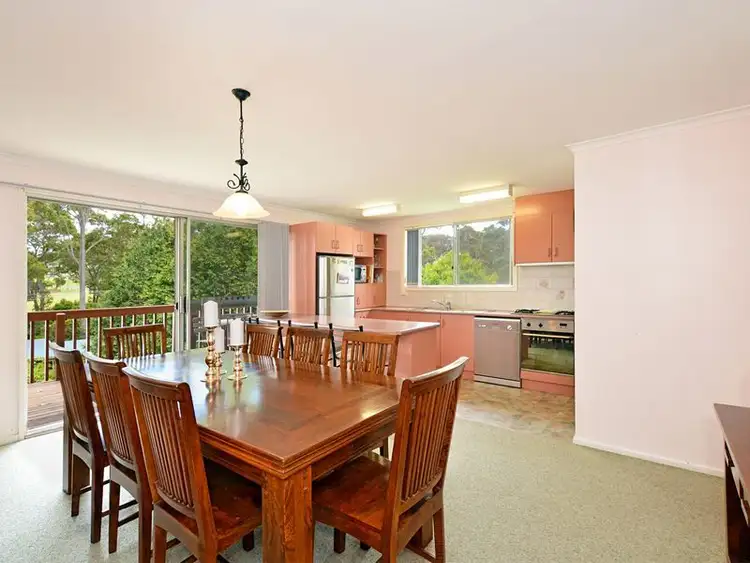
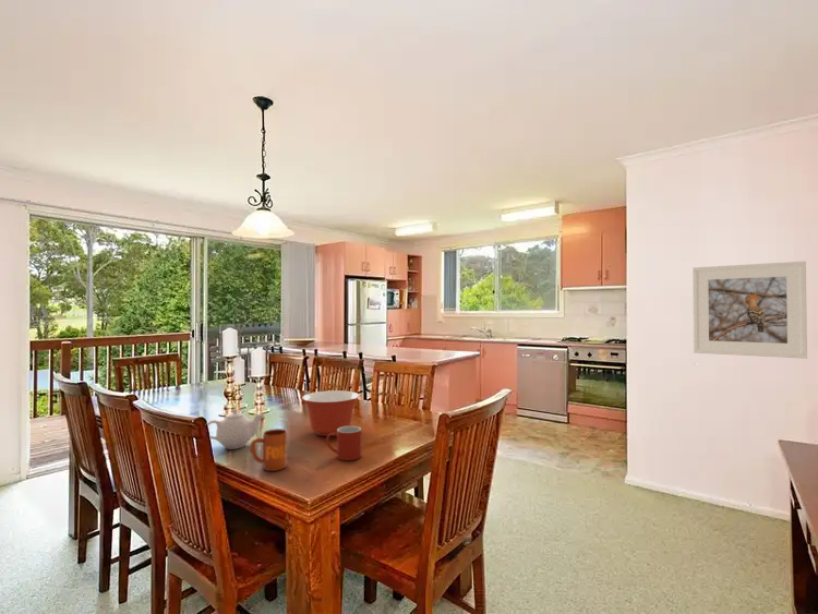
+ mug (344, 443)
+ teapot (234, 426)
+ mug (268, 449)
+ mixing bowl (330, 413)
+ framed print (745, 310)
